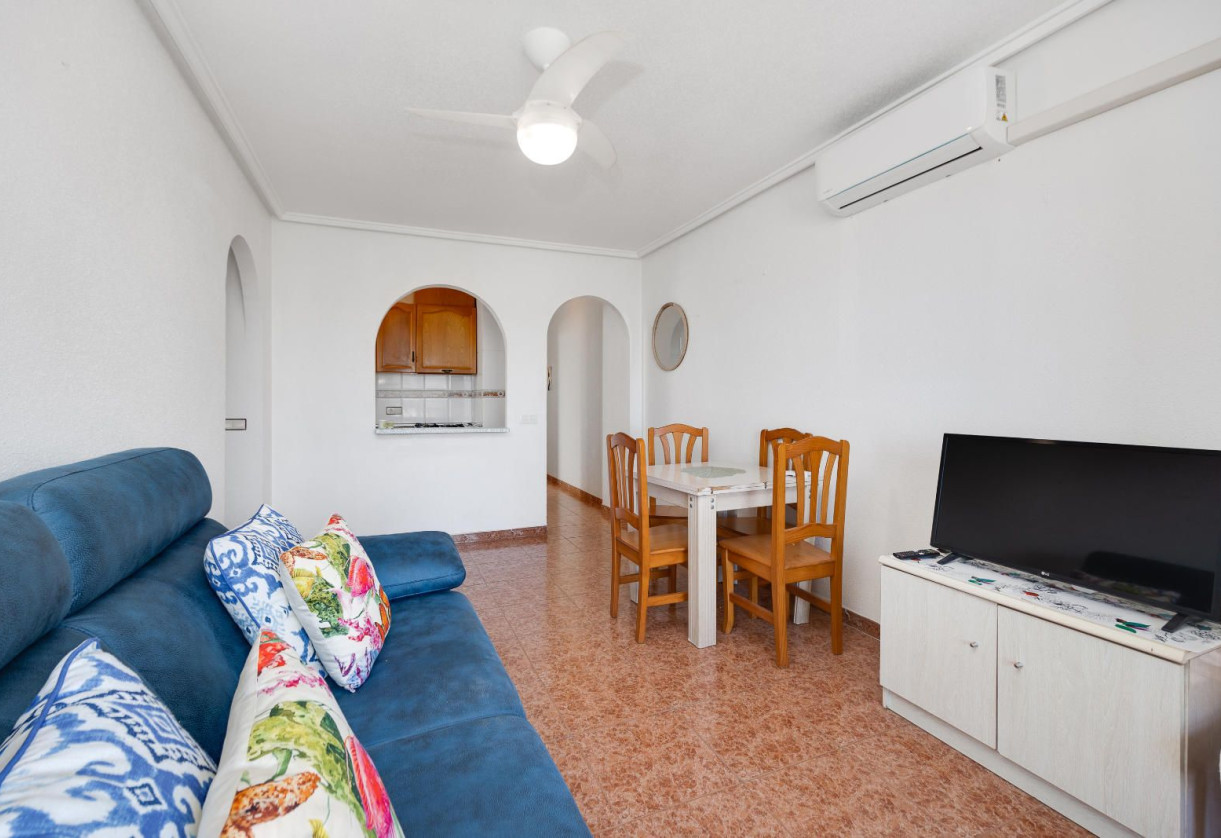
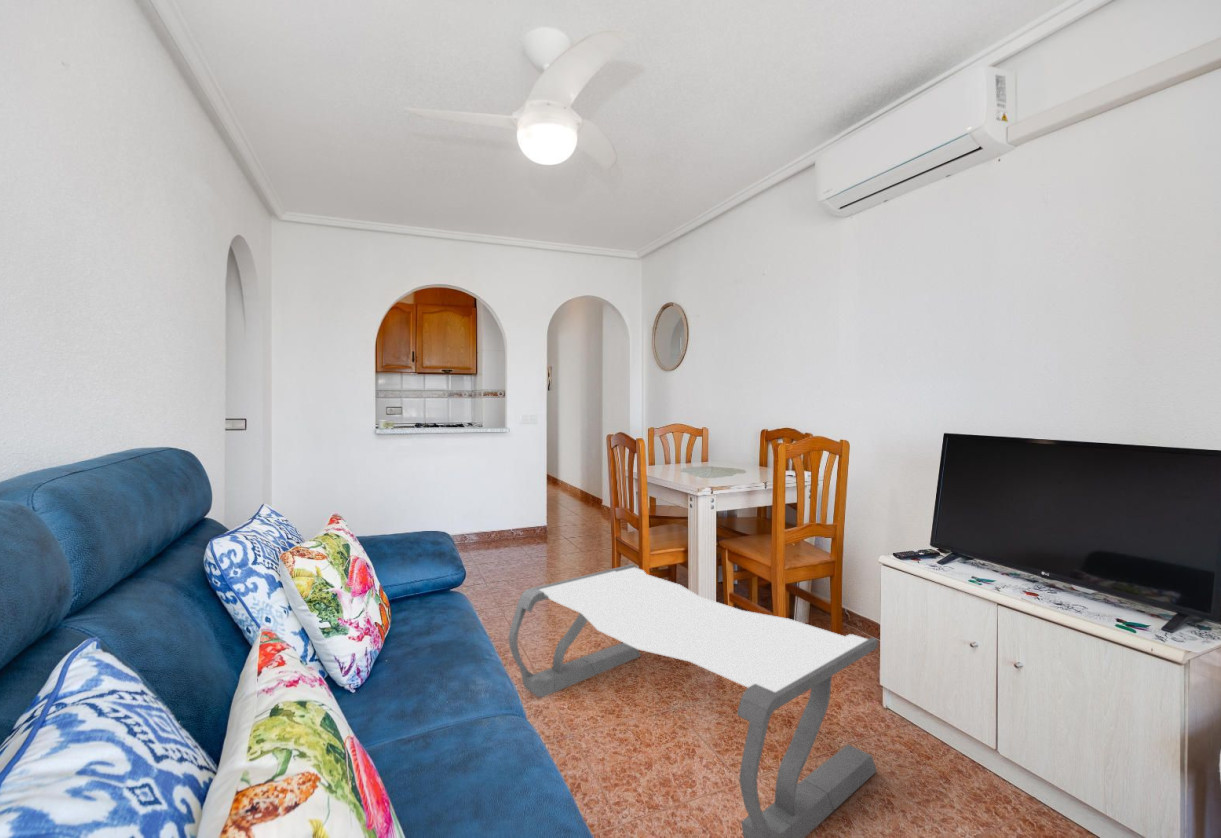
+ coffee table (677, 658)
